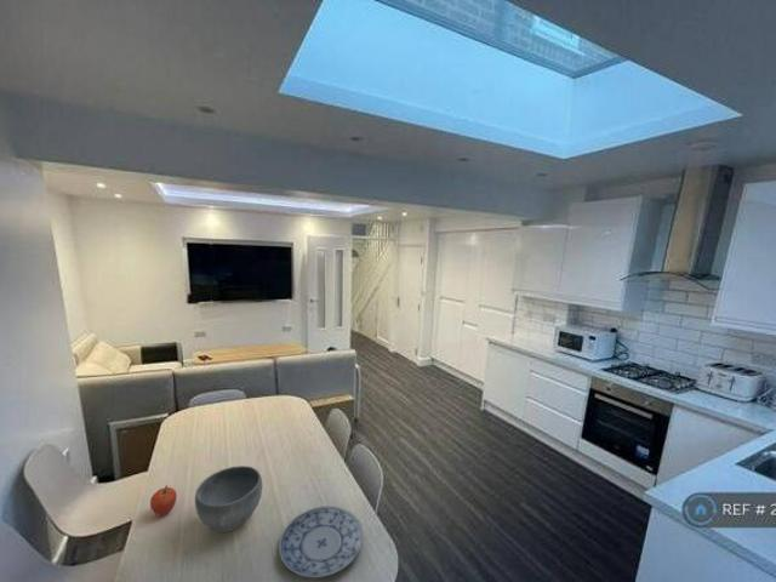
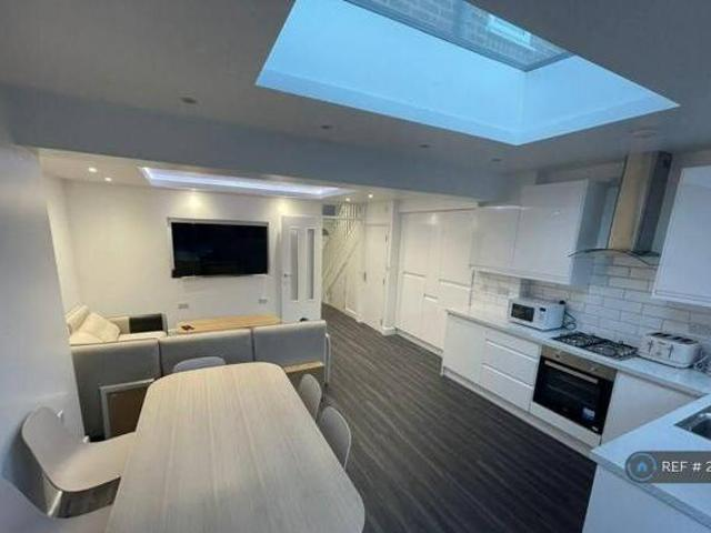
- bowl (230, 501)
- plate (321, 541)
- apple (164, 500)
